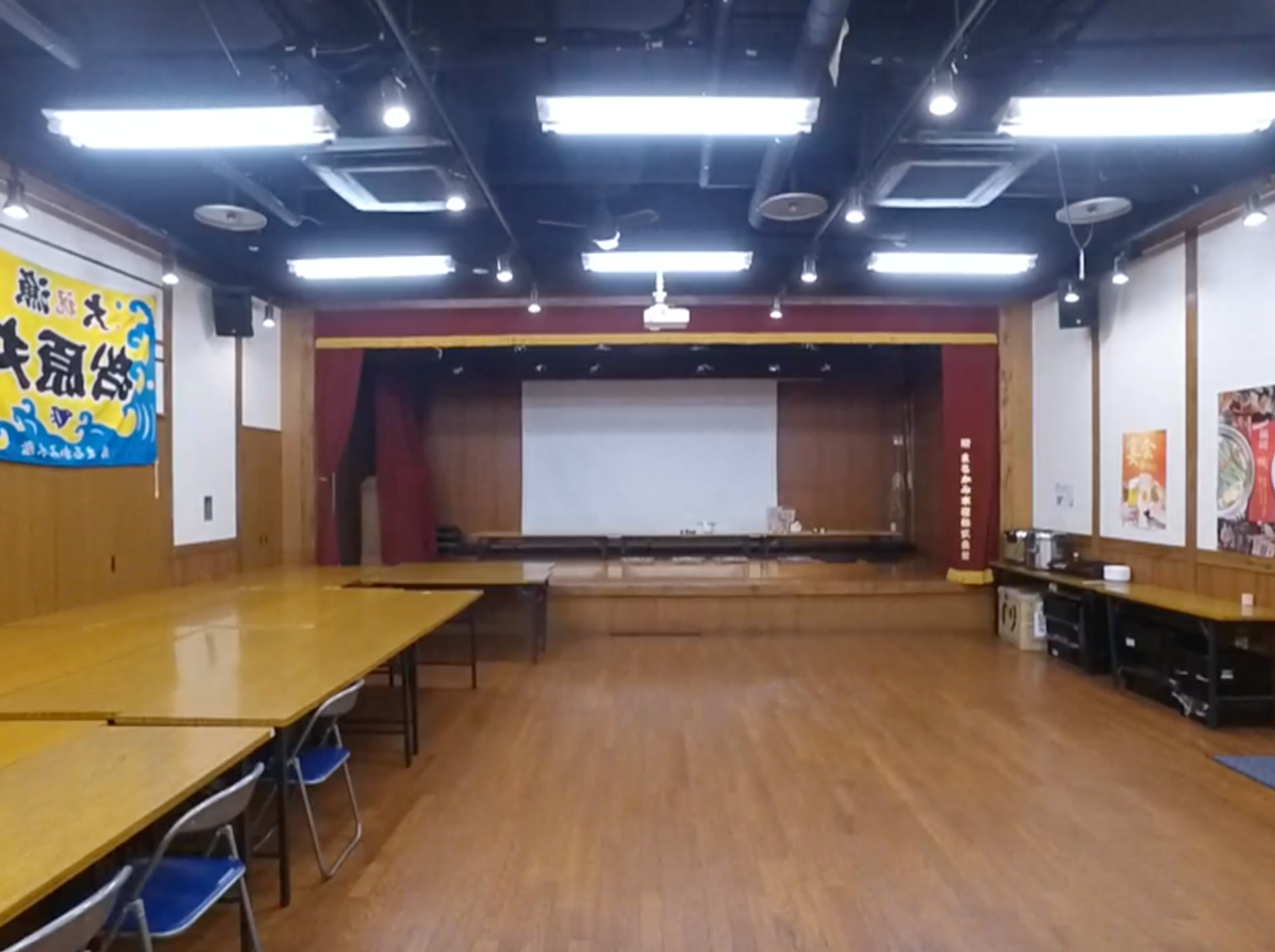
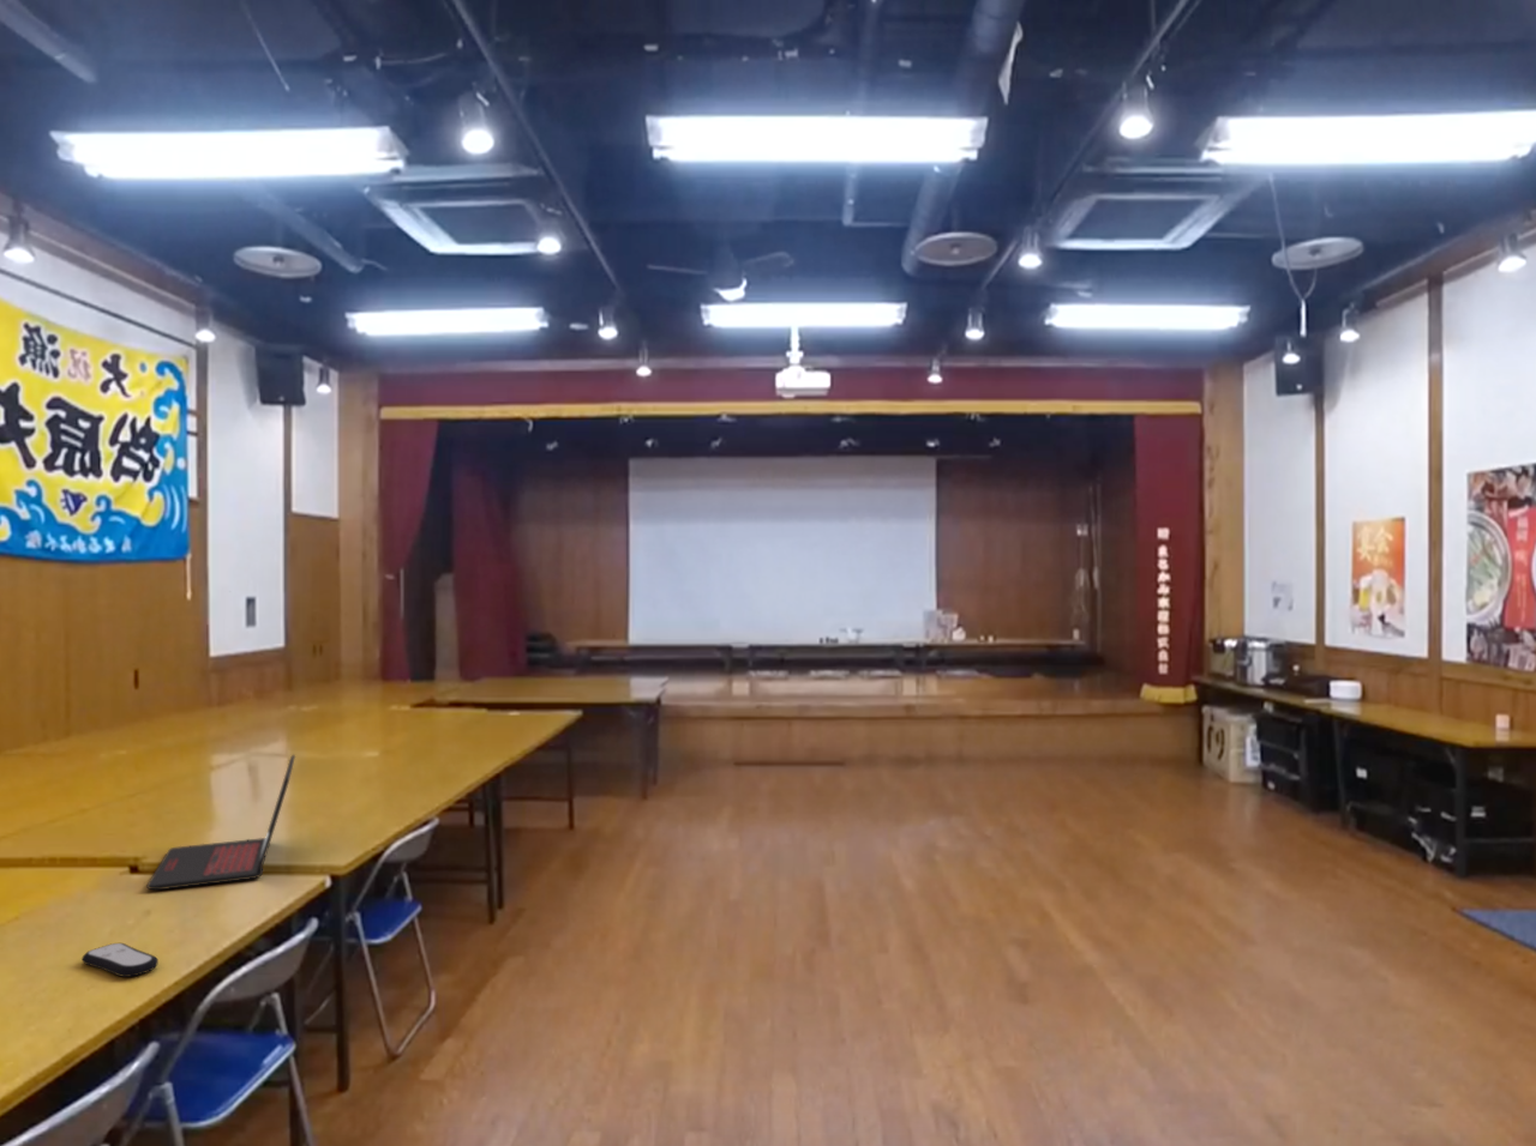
+ laptop (226, 841)
+ remote control (122, 959)
